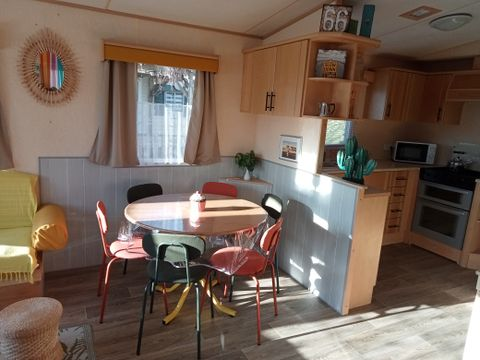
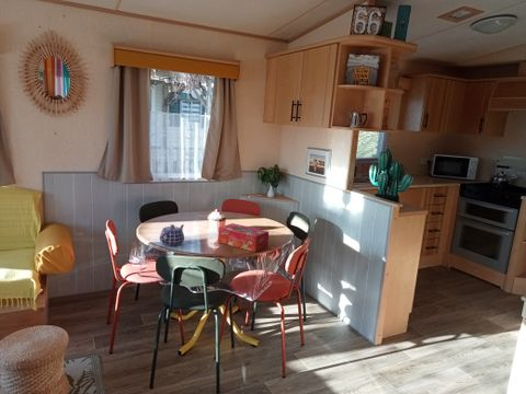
+ tissue box (242, 236)
+ teapot (172, 233)
